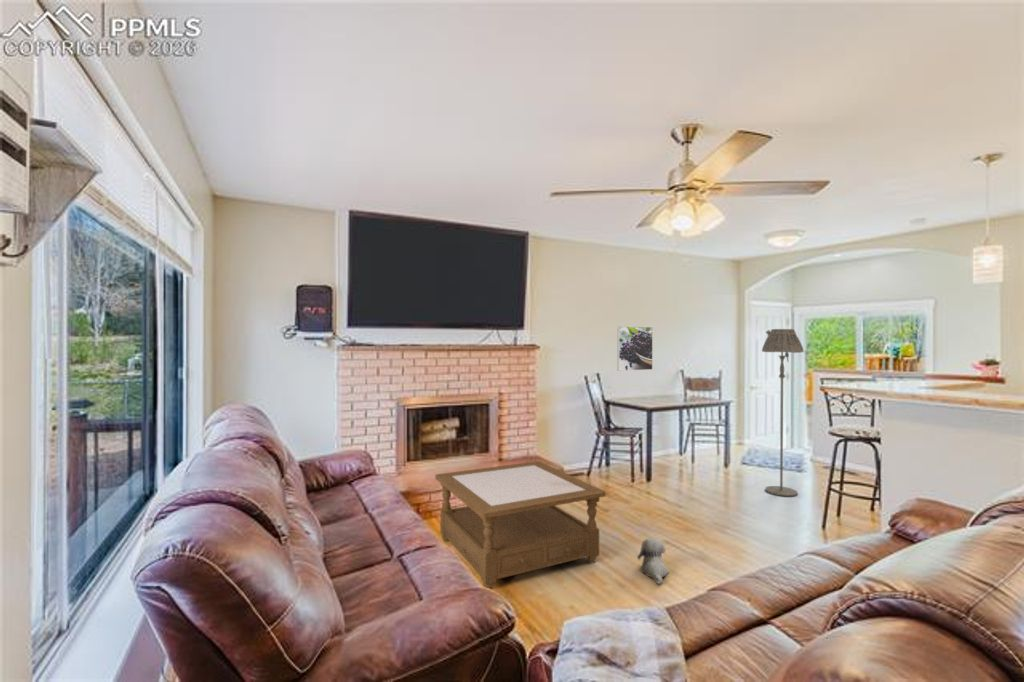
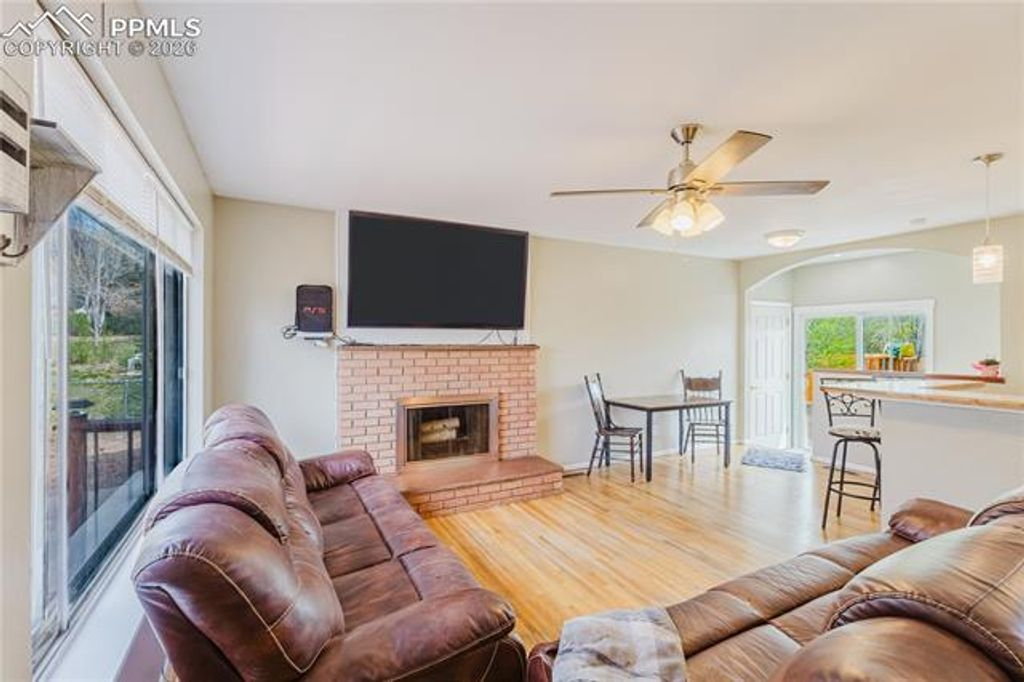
- plush toy (652, 558)
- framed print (635, 348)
- floor lamp (782, 410)
- coffee table (515, 516)
